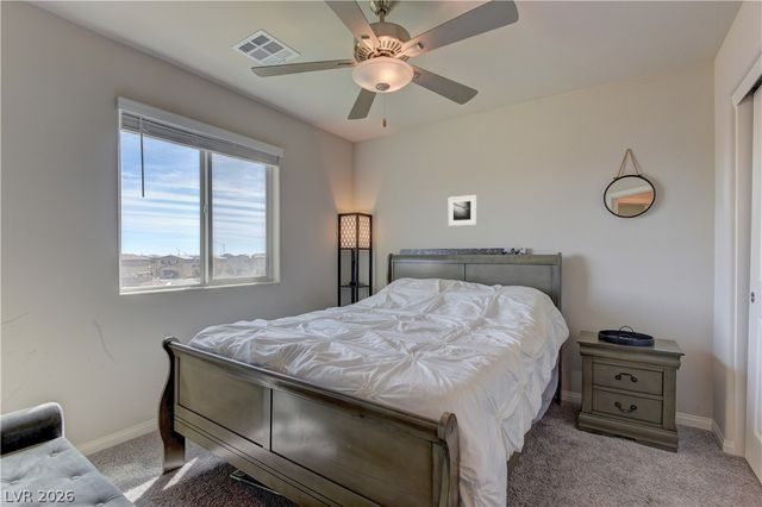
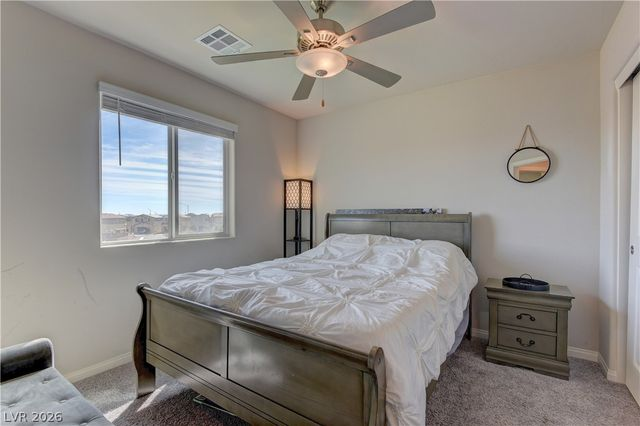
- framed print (462, 211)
